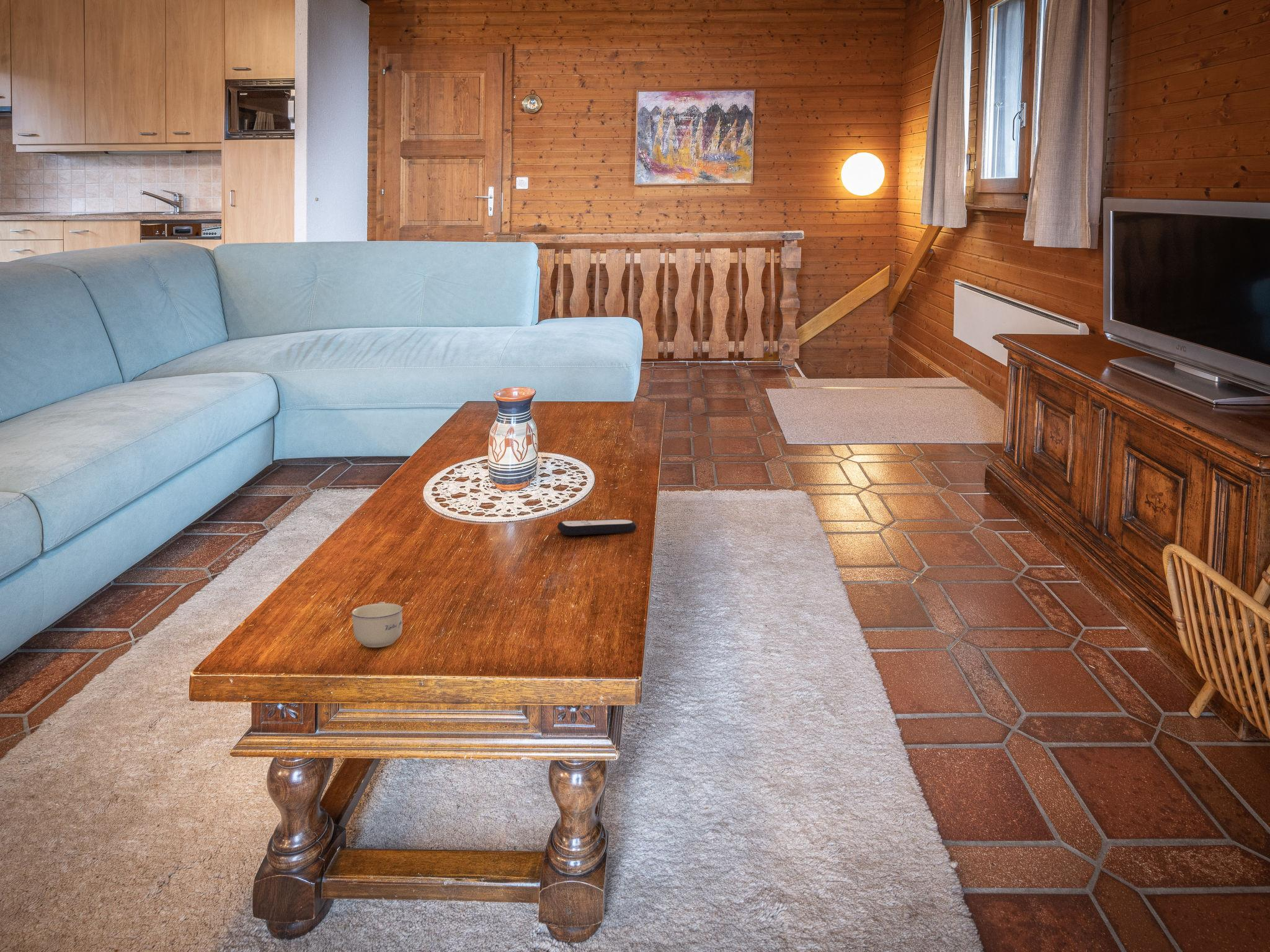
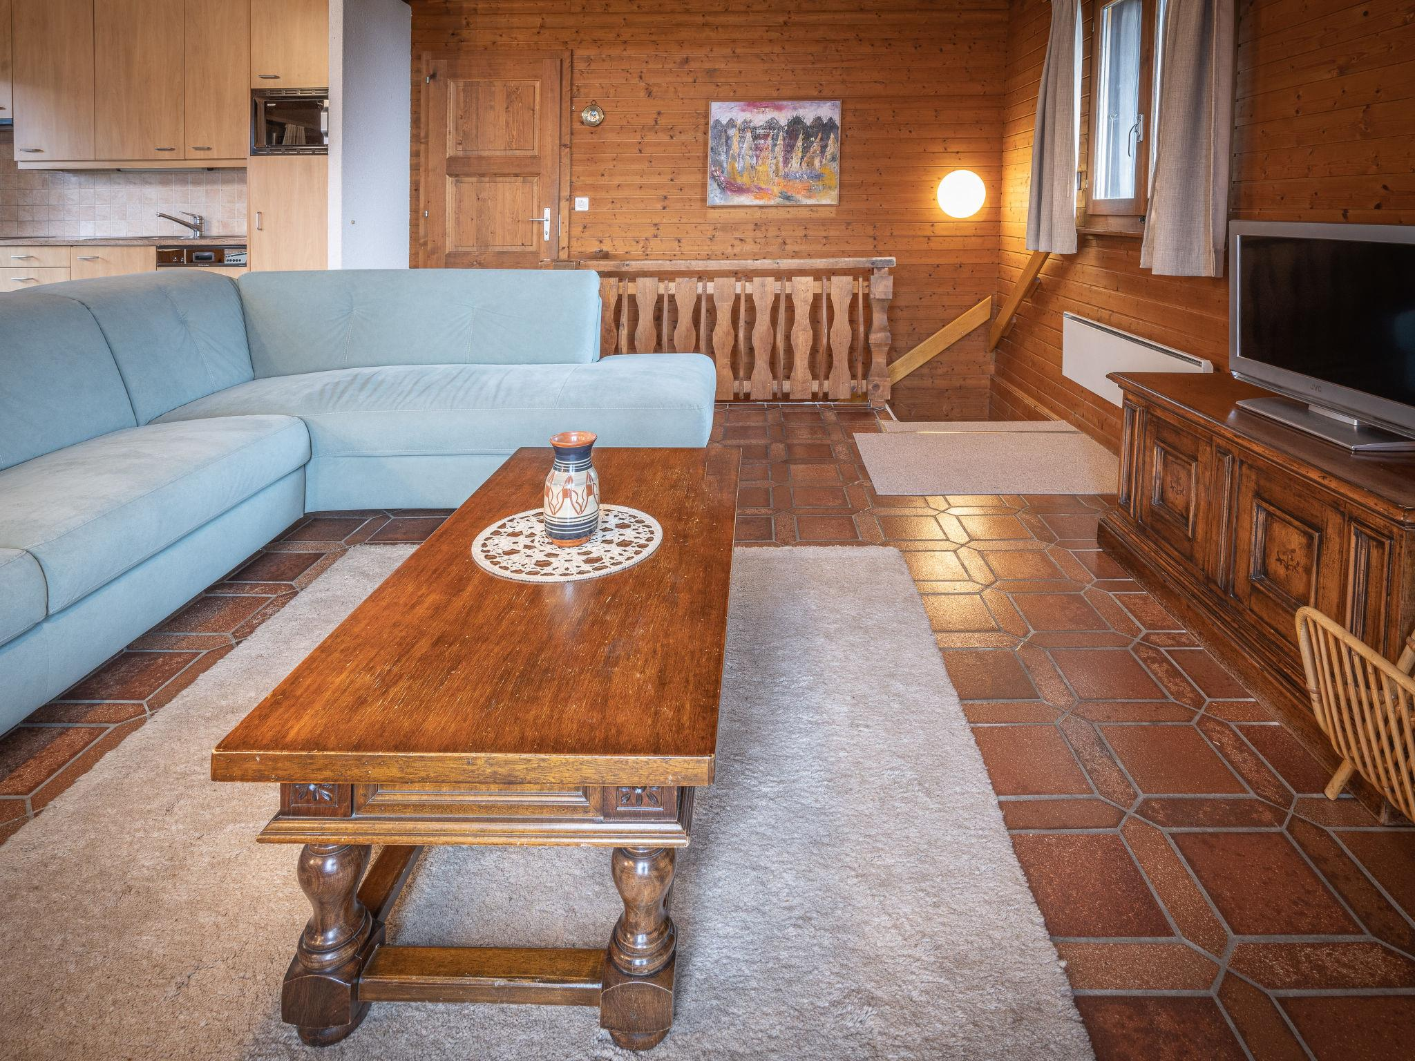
- remote control (597, 526)
- cup (380, 624)
